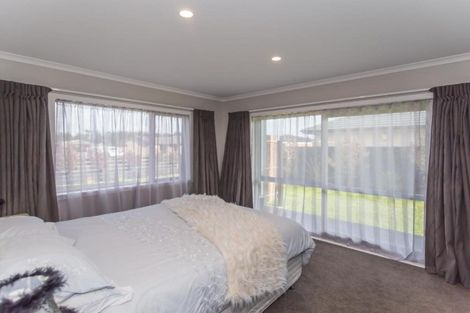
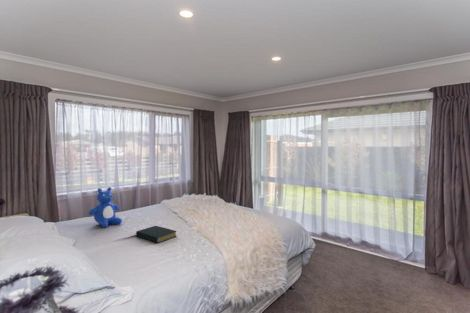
+ hardback book (156, 233)
+ teddy bear (107, 206)
